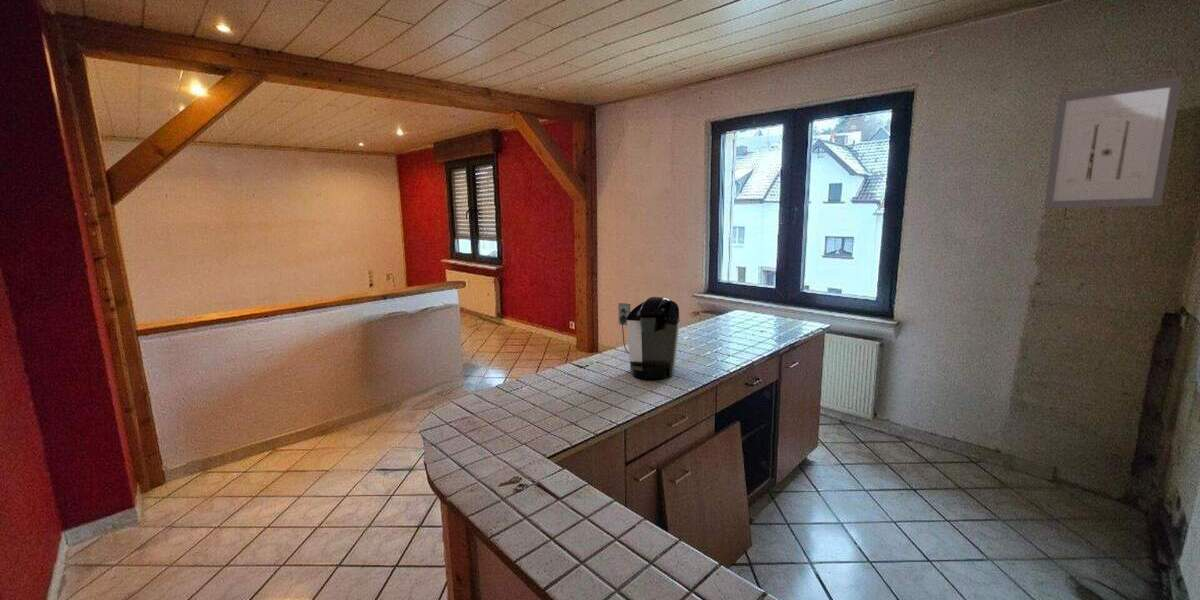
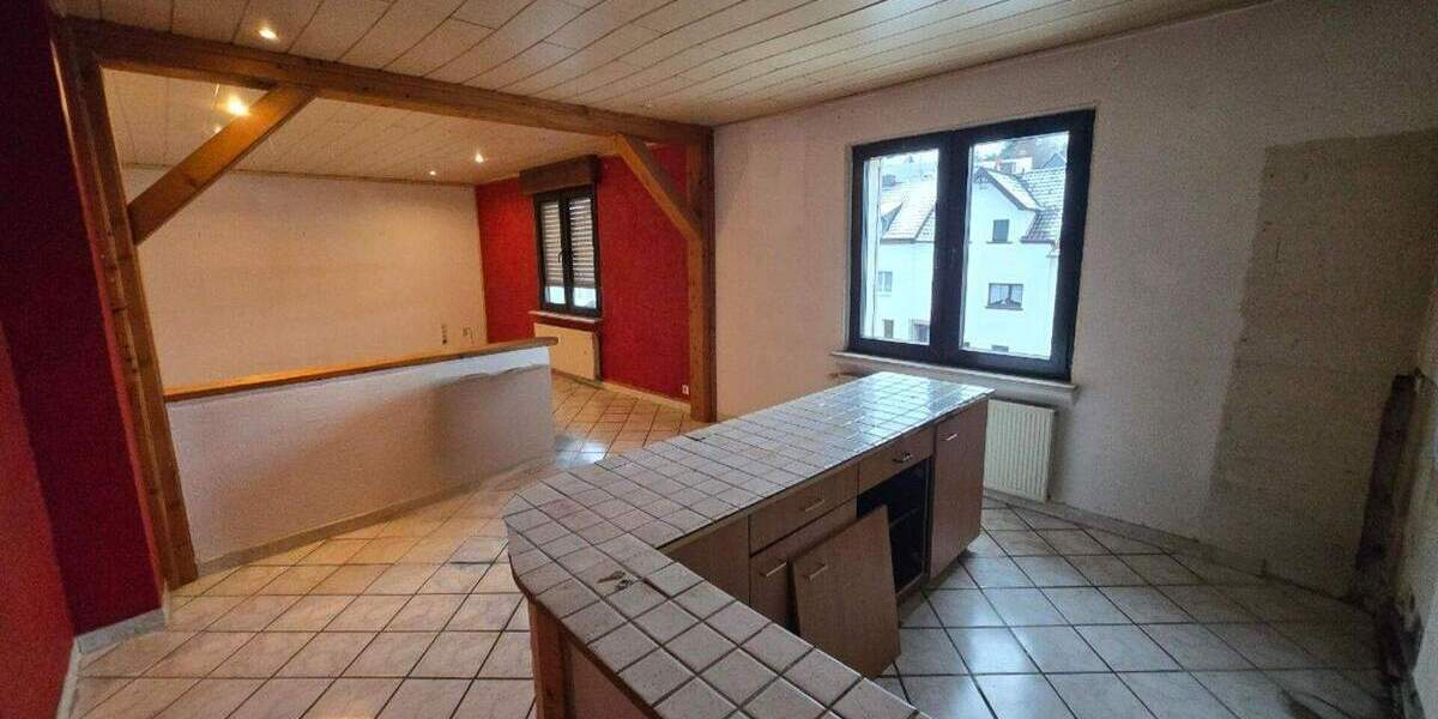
- coffee maker (641, 333)
- wall art (1107, 147)
